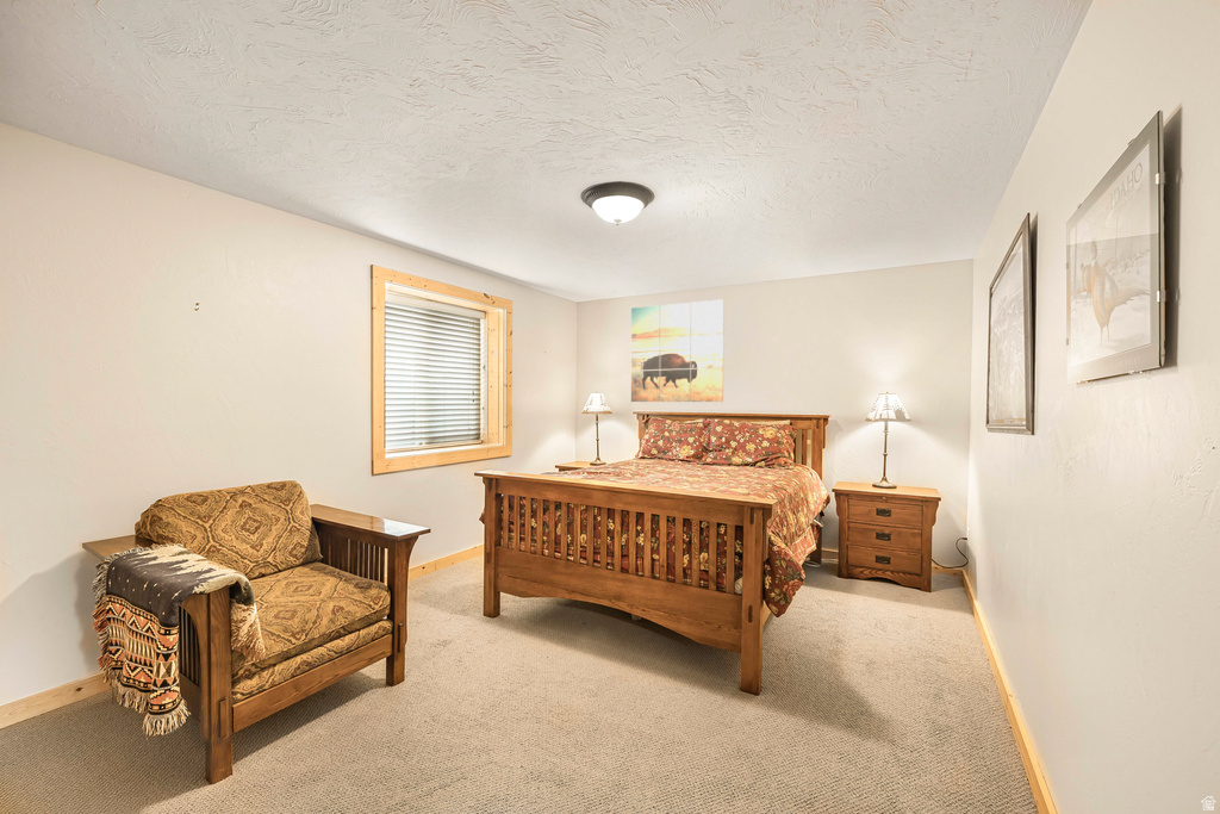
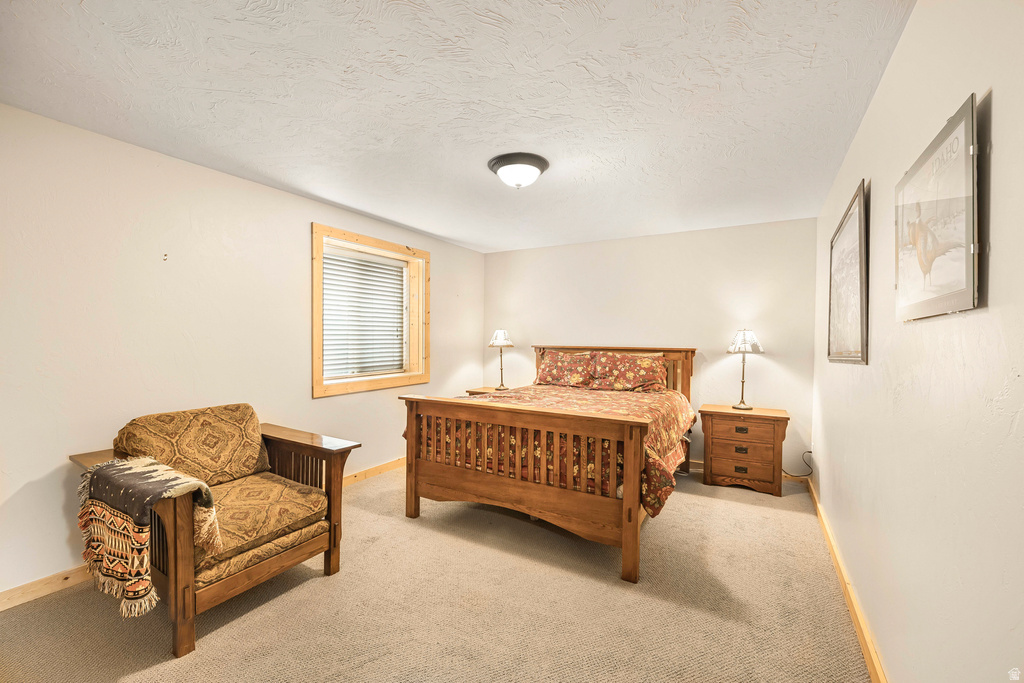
- wall art (674, 353)
